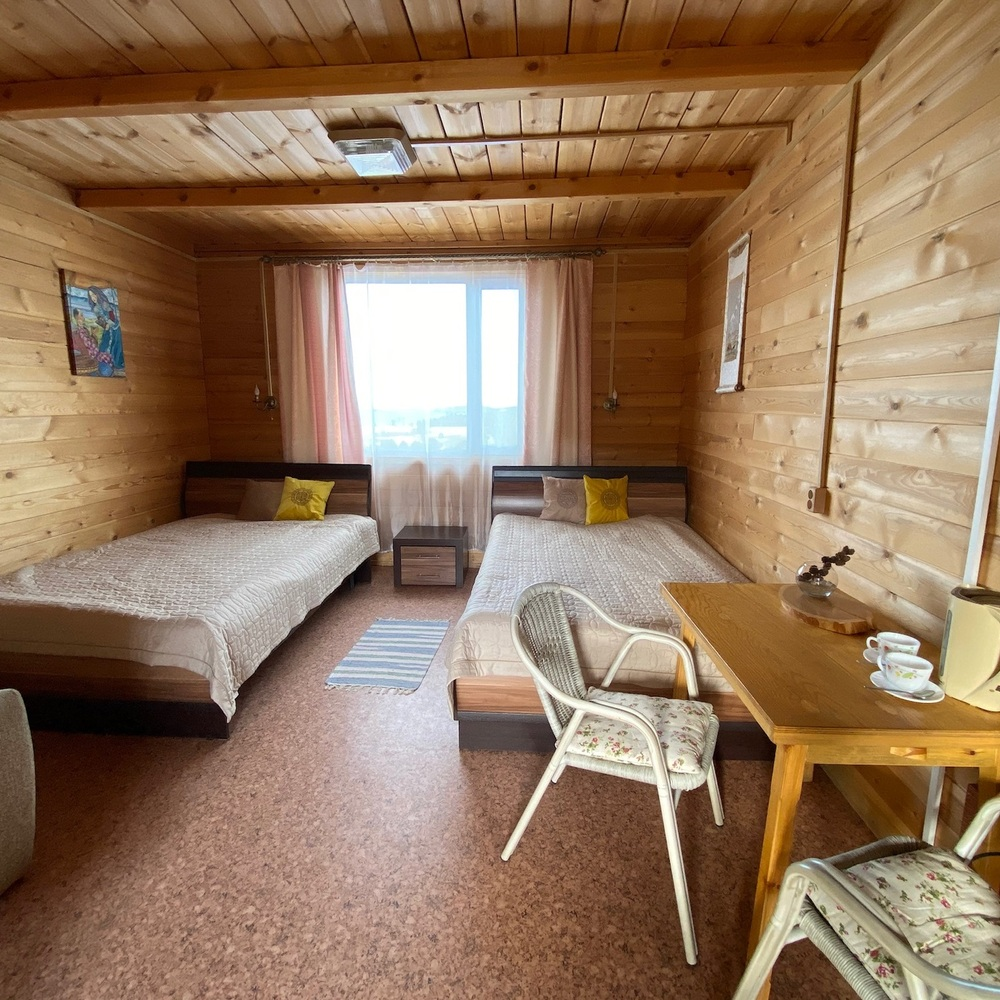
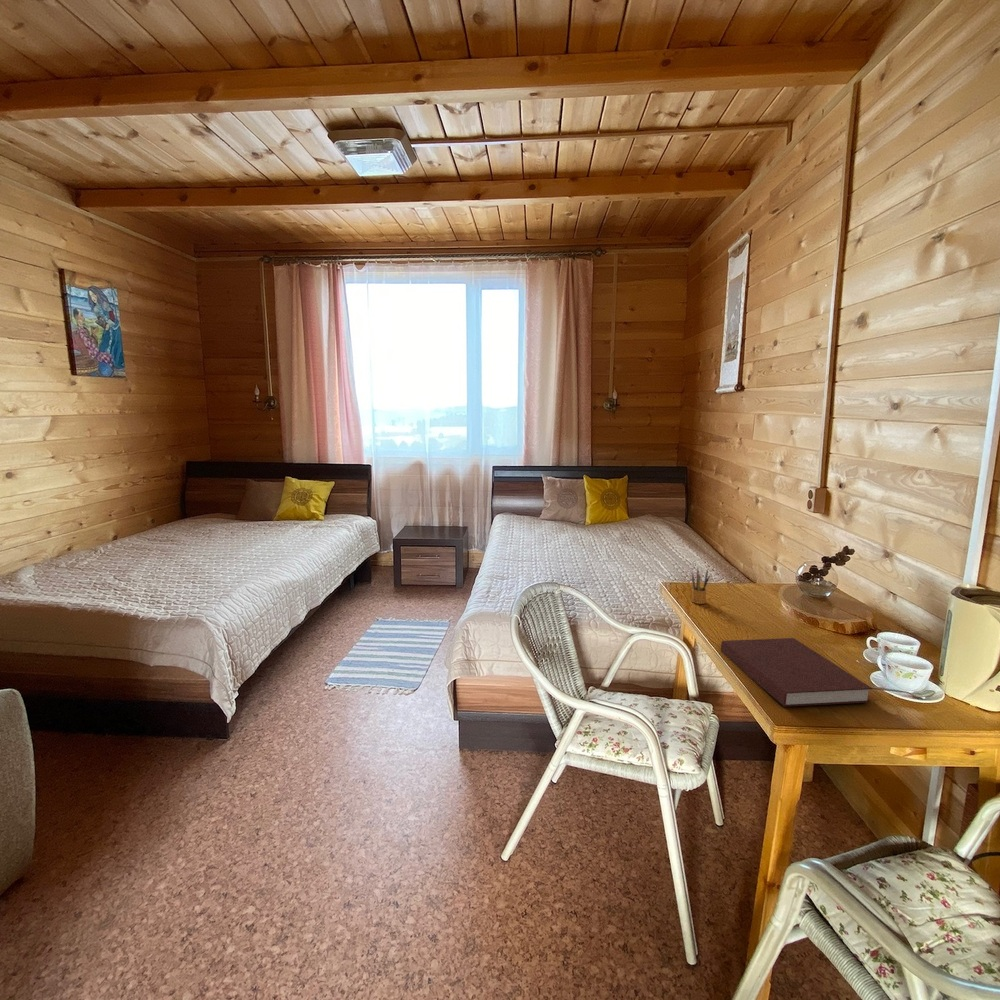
+ notebook (789, 668)
+ pencil box (699, 586)
